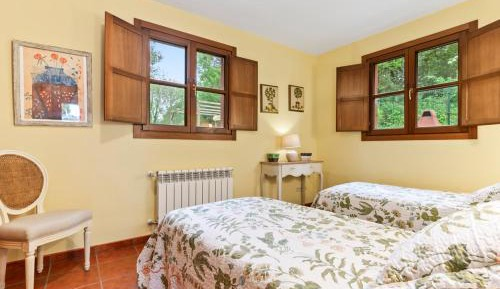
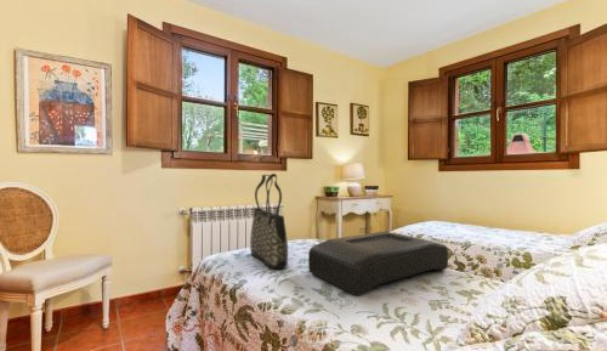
+ cushion (379, 255)
+ tote bag (268, 216)
